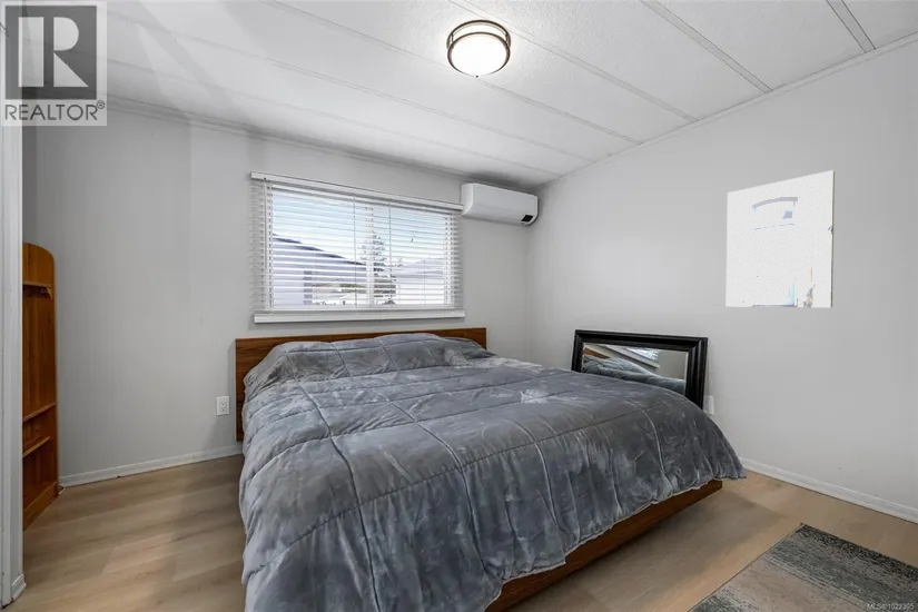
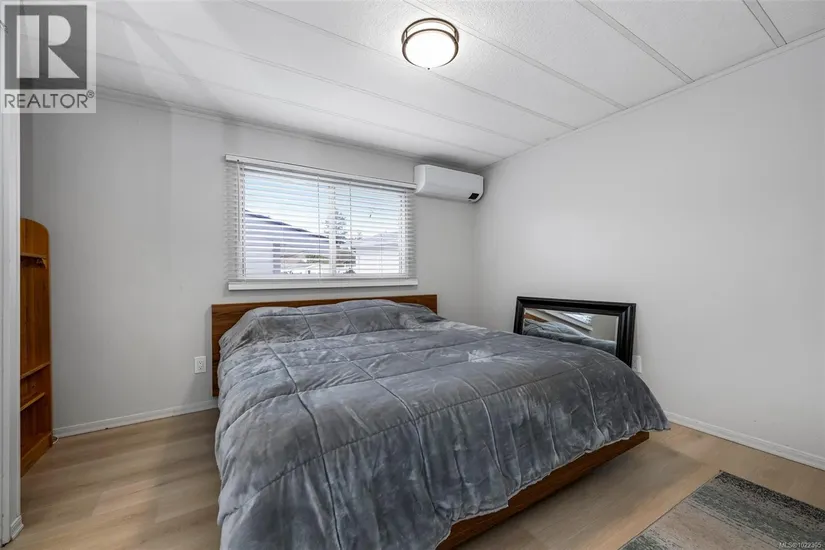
- wall art (774, 245)
